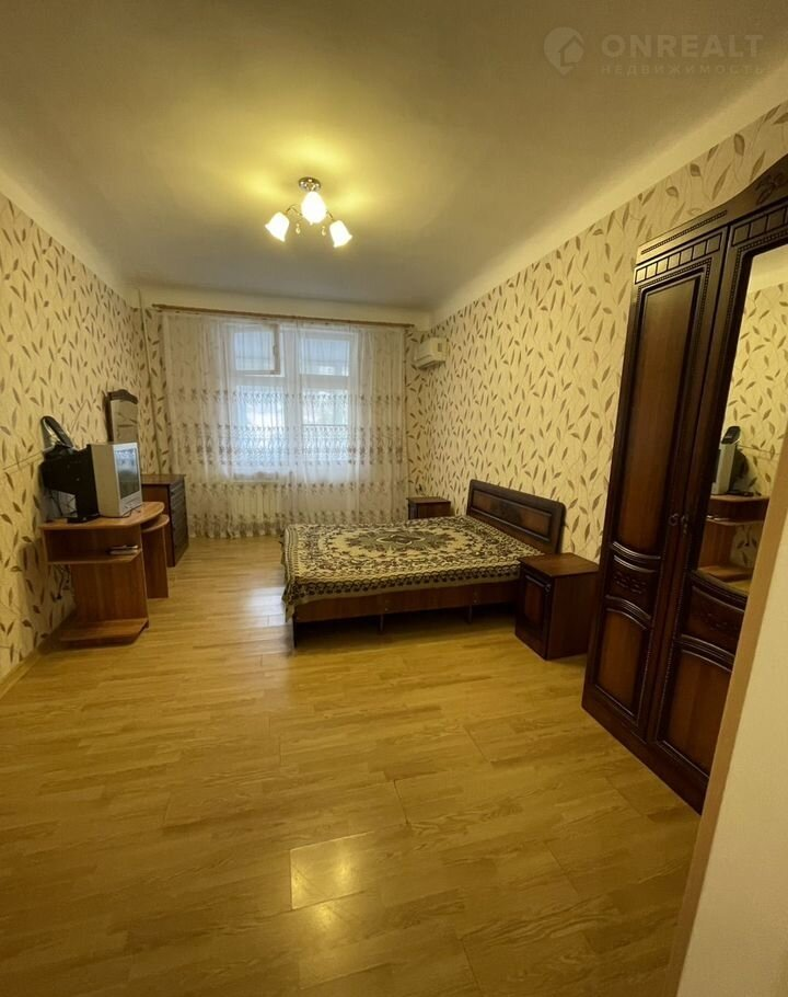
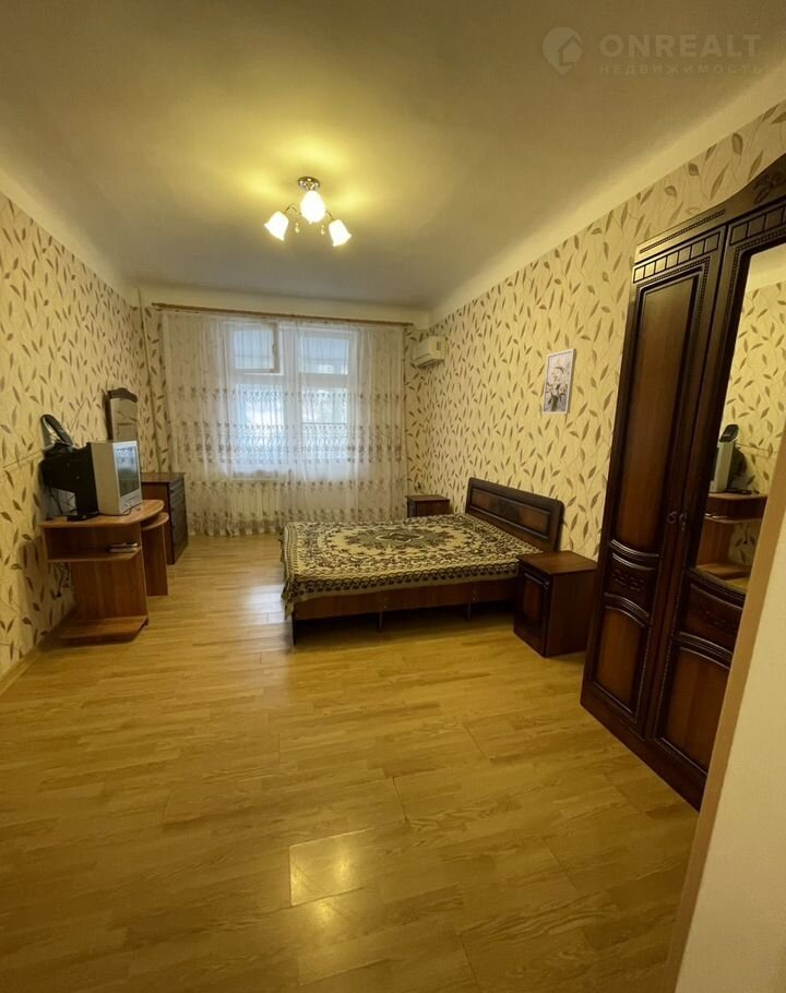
+ wall art (558, 383)
